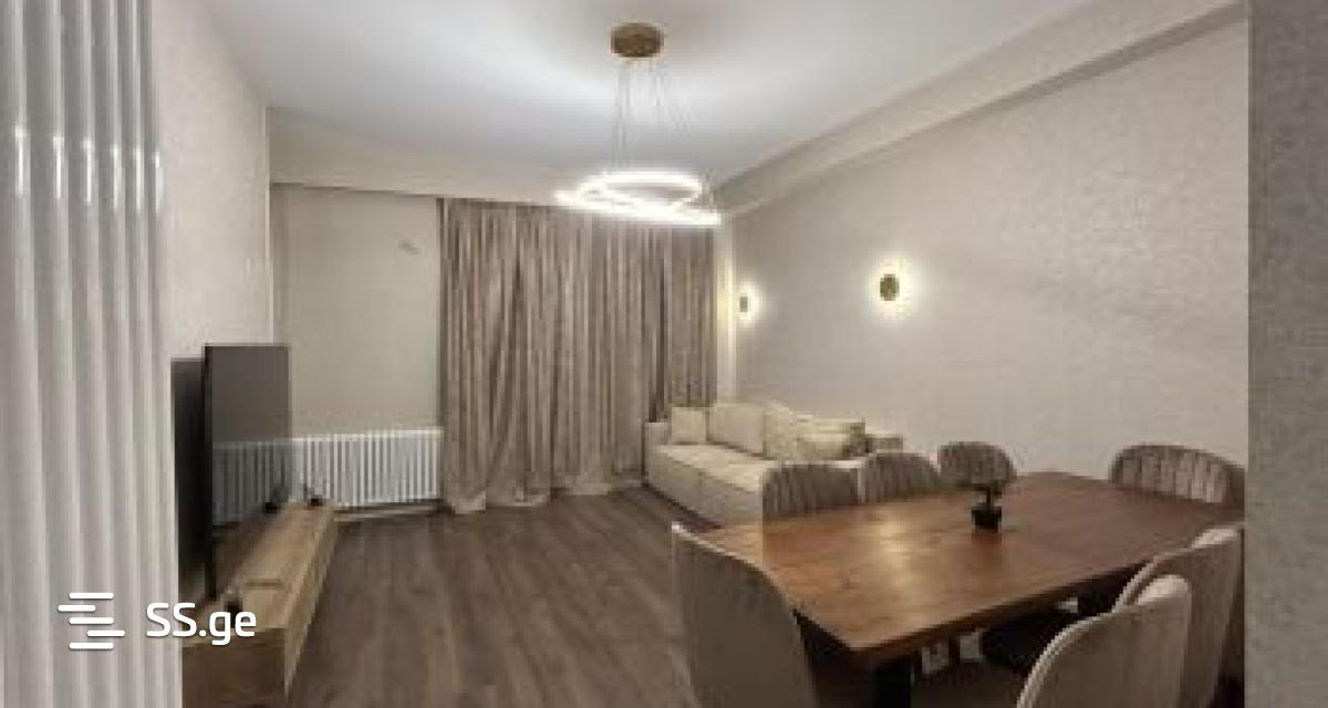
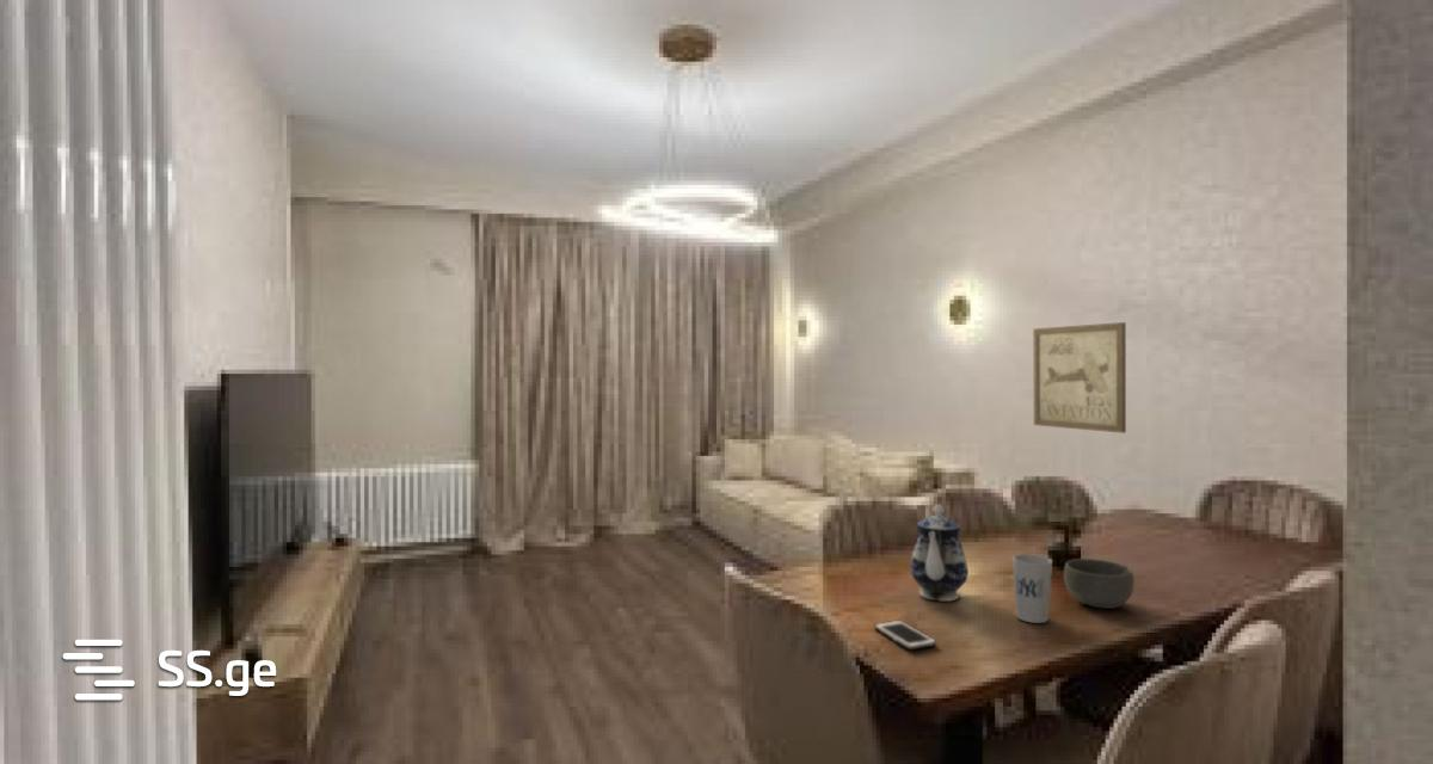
+ teapot (939, 549)
+ cup (1032, 589)
+ cell phone (904, 634)
+ bowl (1097, 585)
+ wall art (1076, 377)
